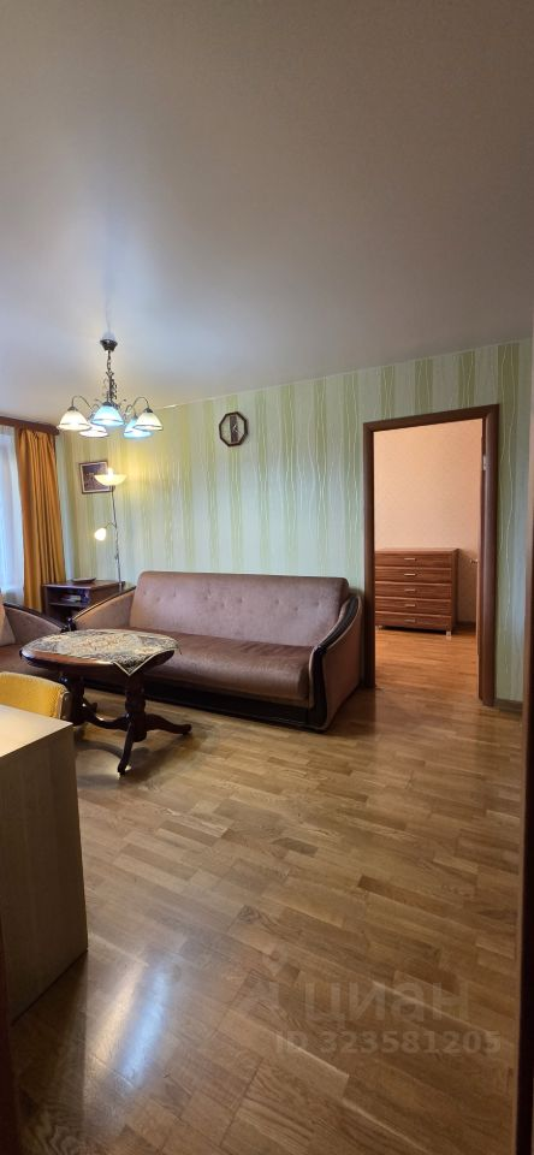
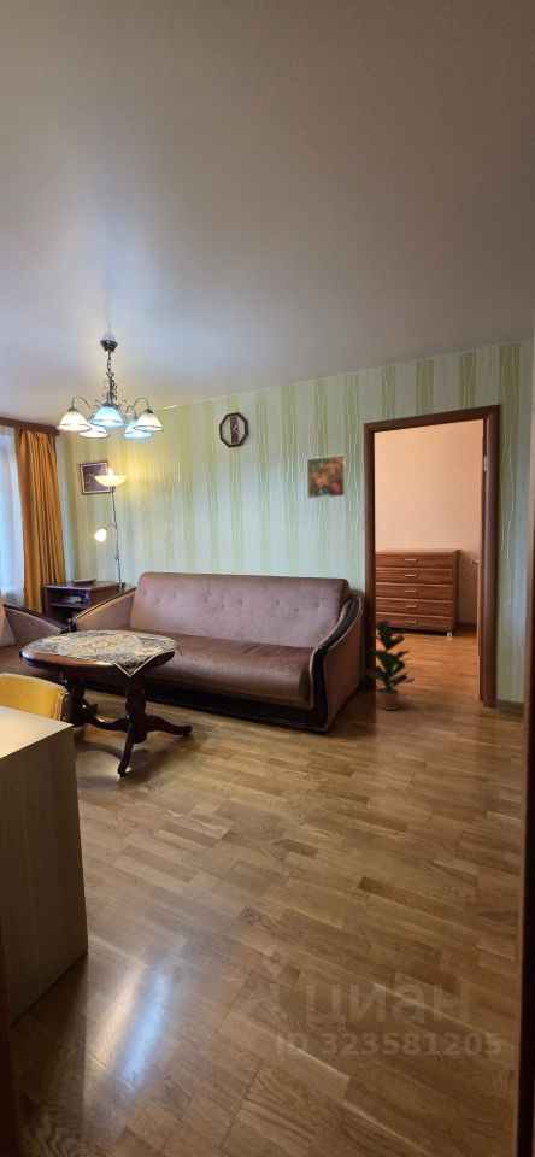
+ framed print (325, 477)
+ potted plant (388, 663)
